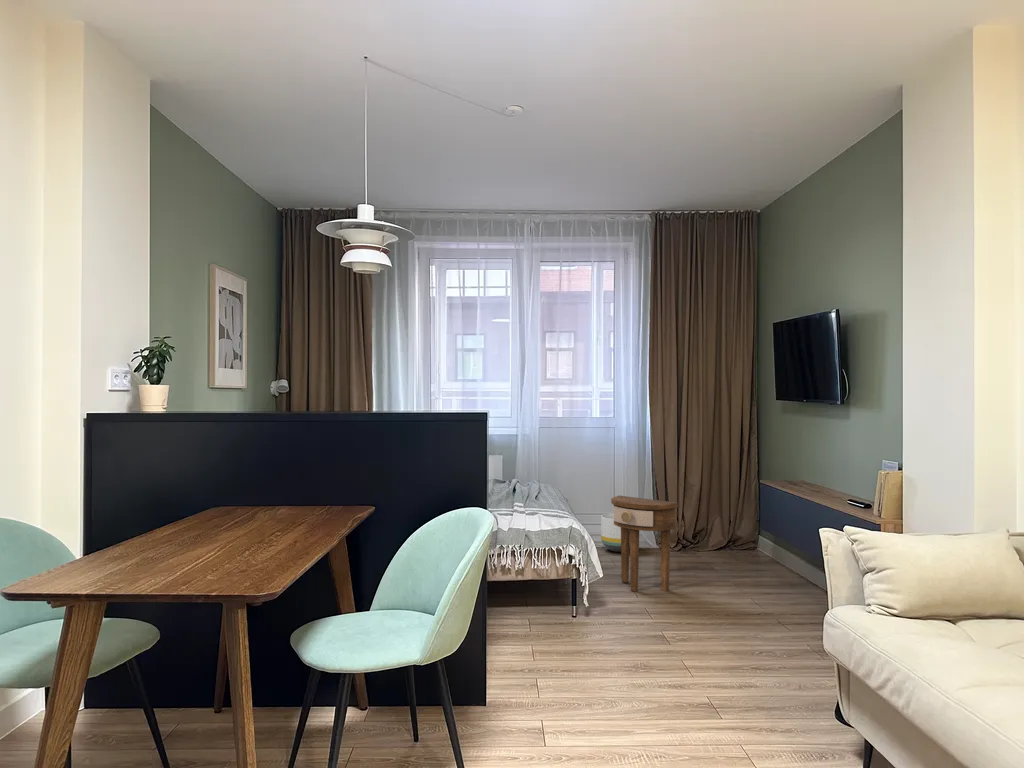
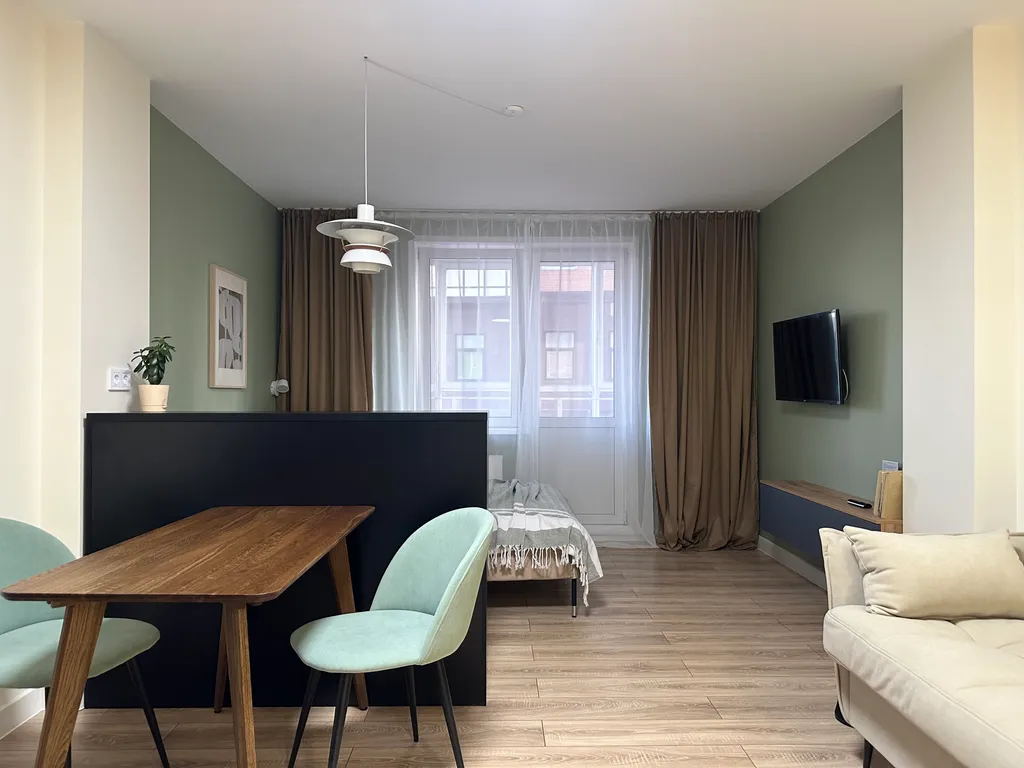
- side table (638, 543)
- planter (618, 533)
